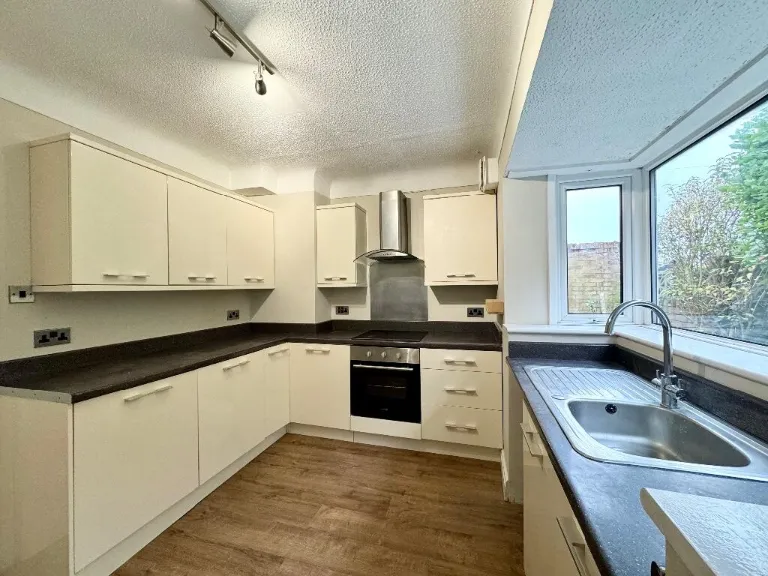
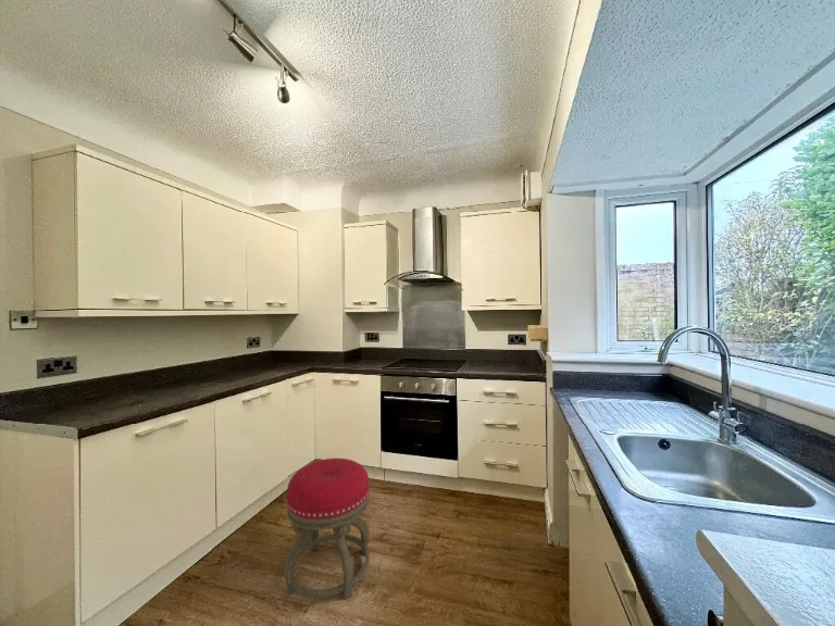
+ stool (329, 519)
